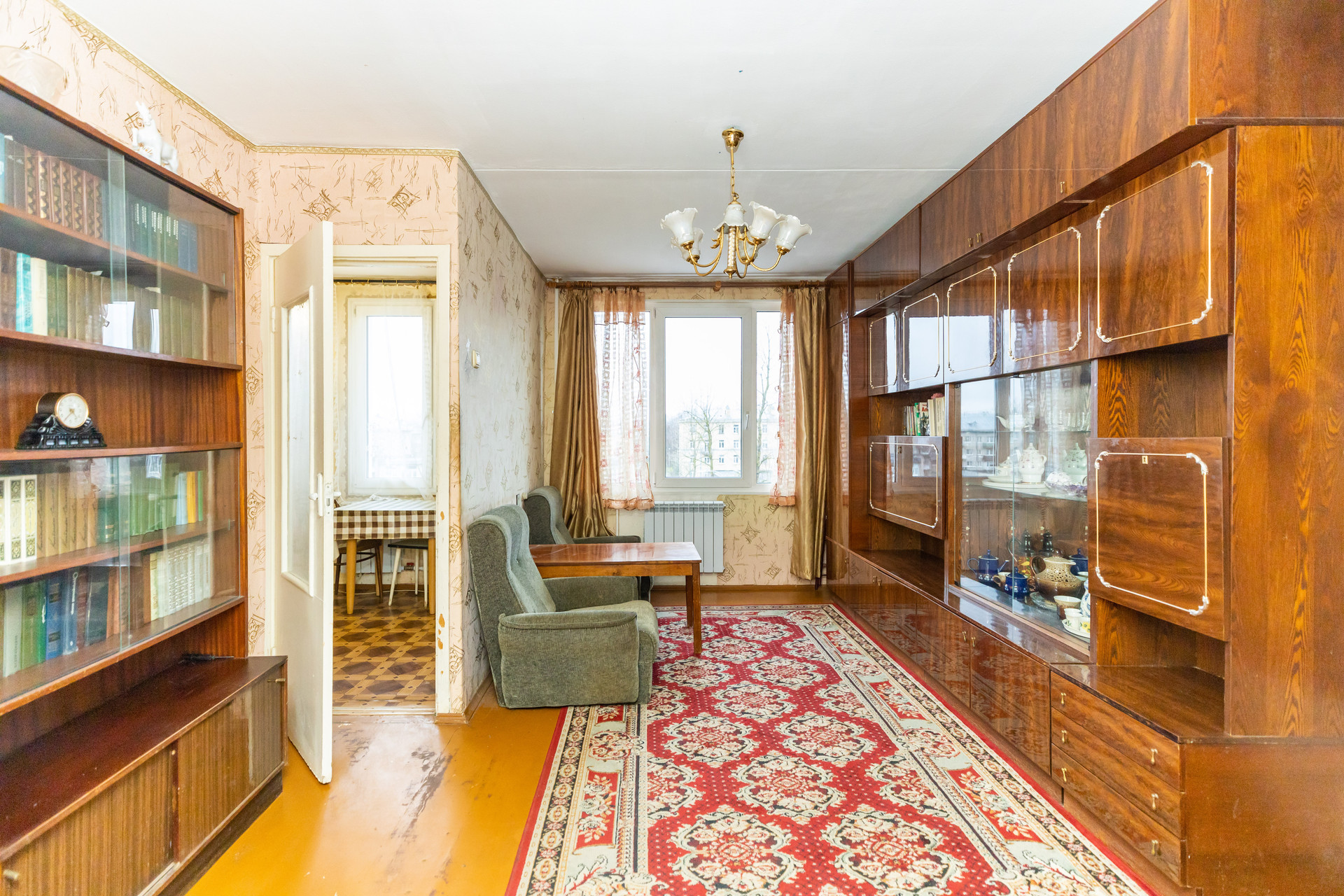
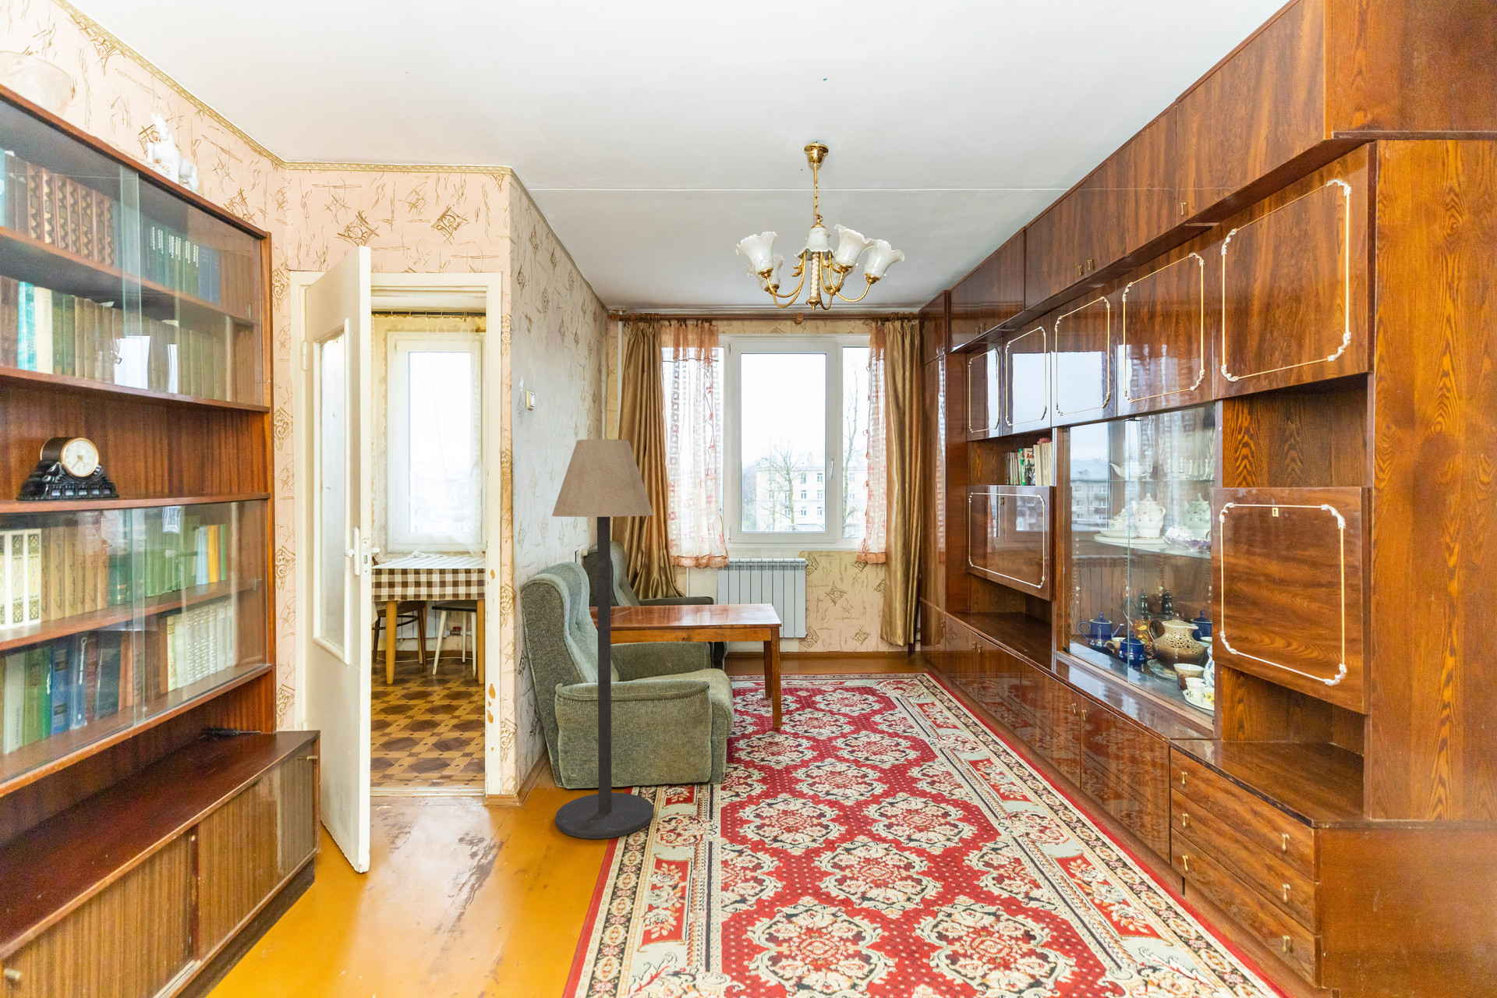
+ floor lamp (604, 628)
